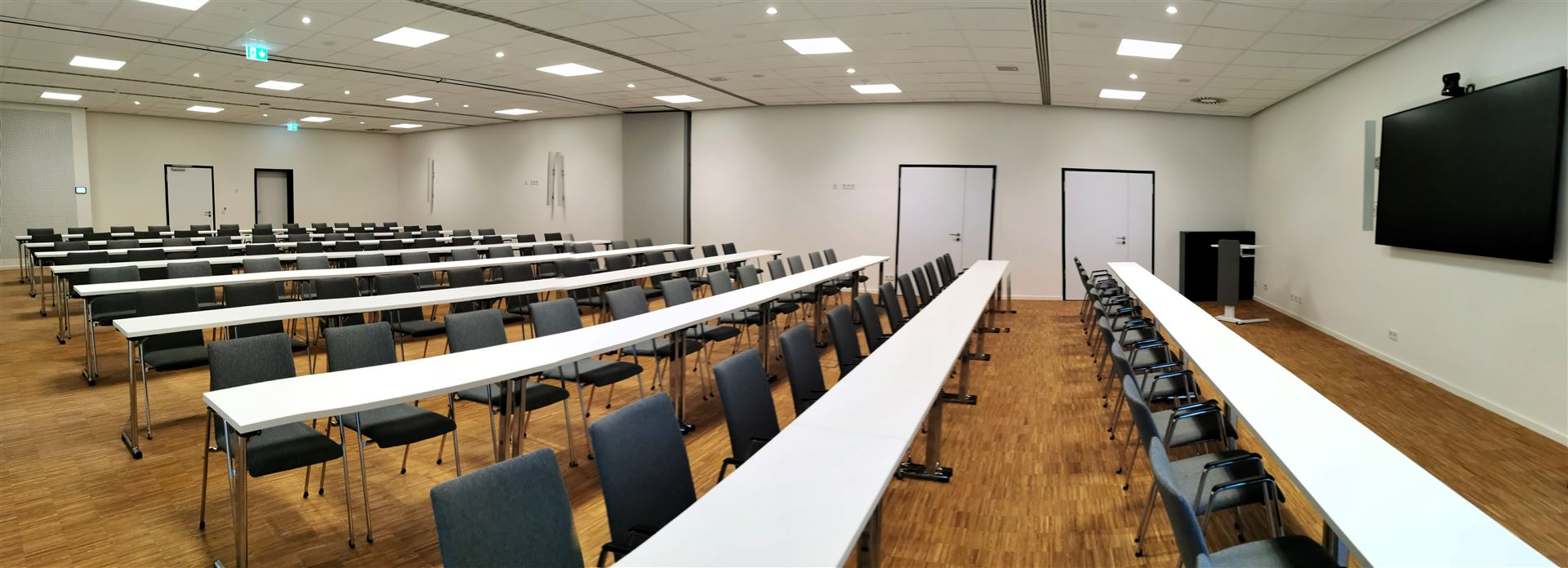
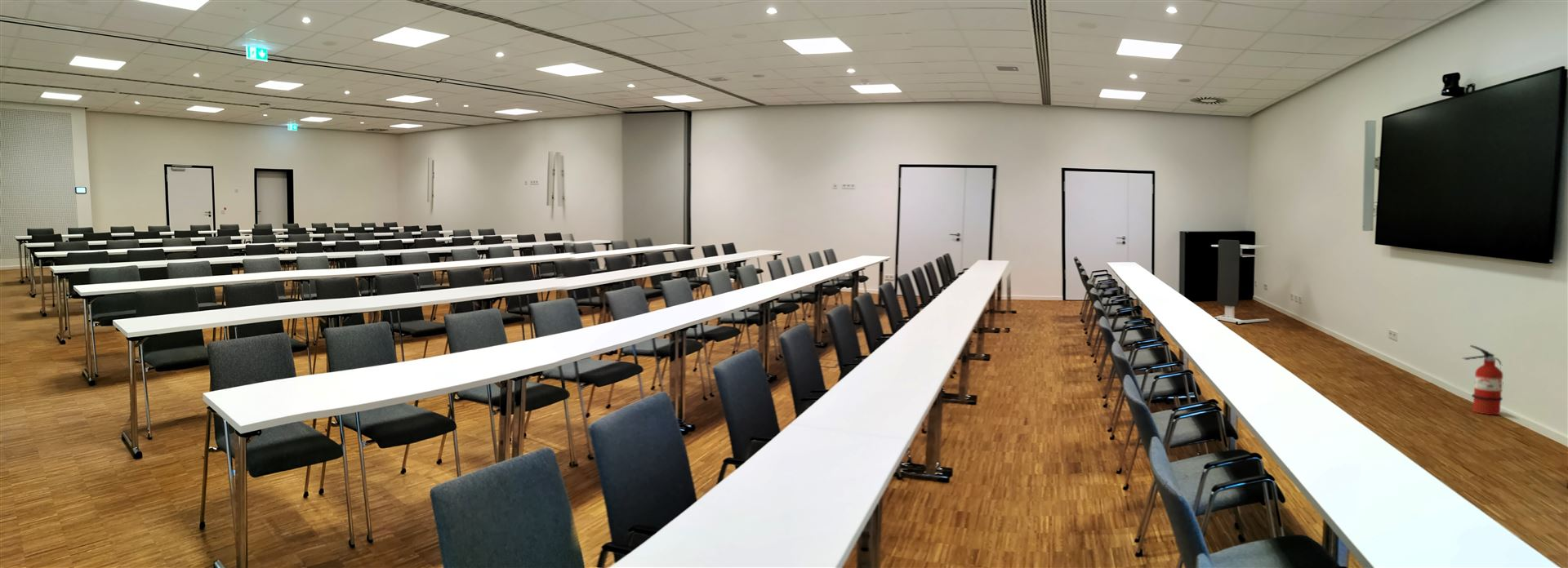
+ fire extinguisher (1482, 379)
